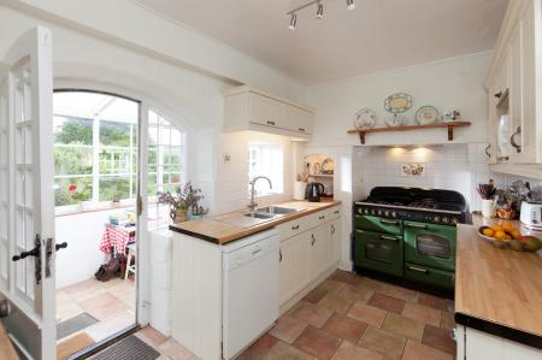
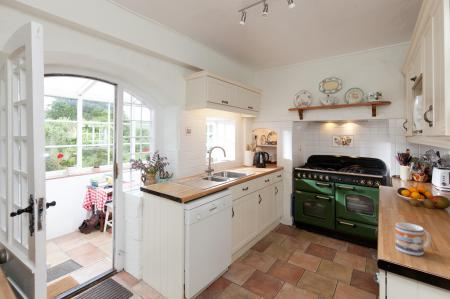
+ mug (412, 238)
